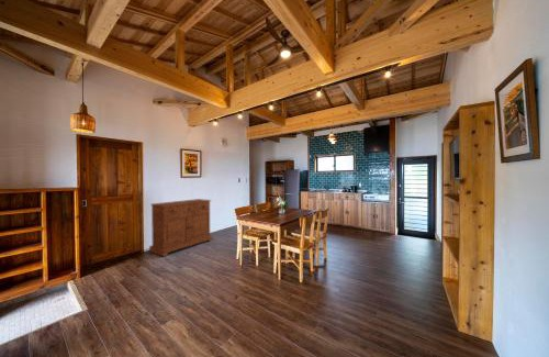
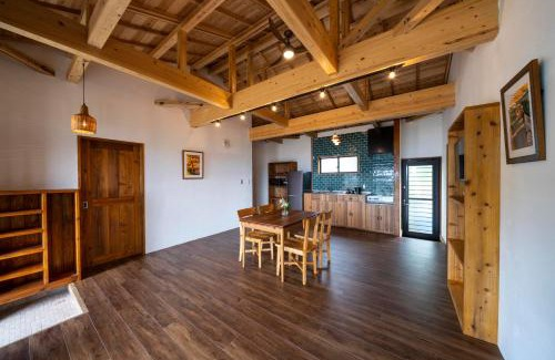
- sideboard (183, 223)
